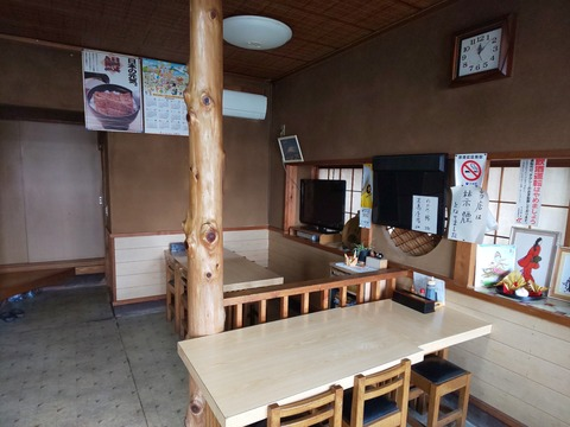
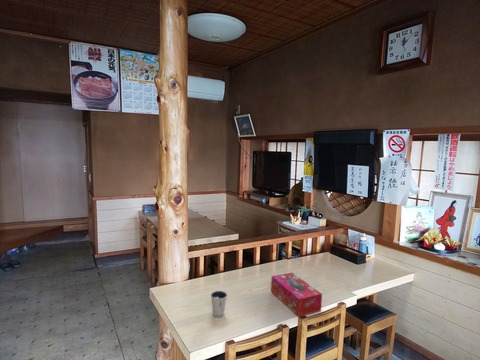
+ dixie cup (218, 304)
+ tissue box (294, 292)
